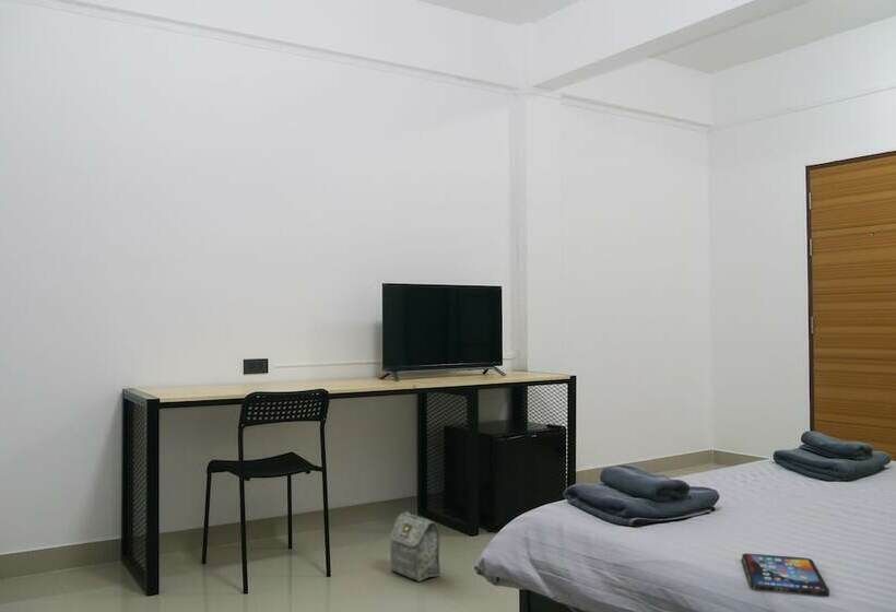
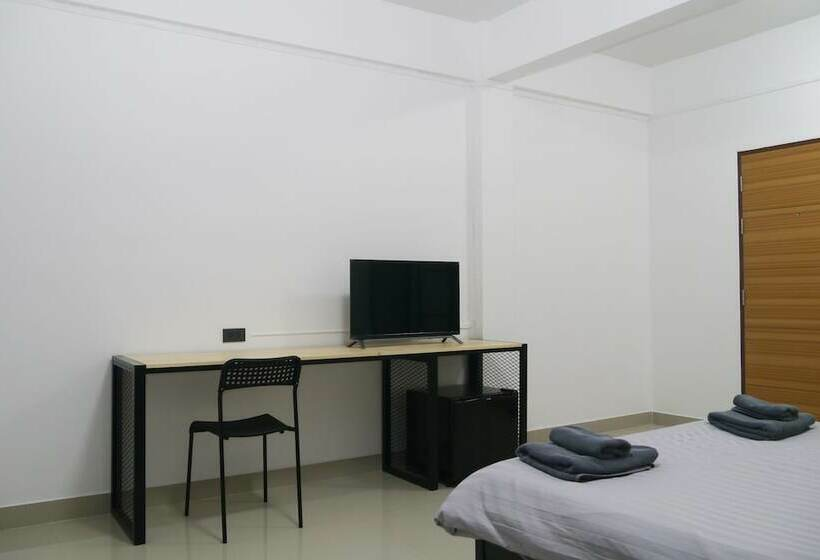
- bag (414, 544)
- tablet (782, 573)
